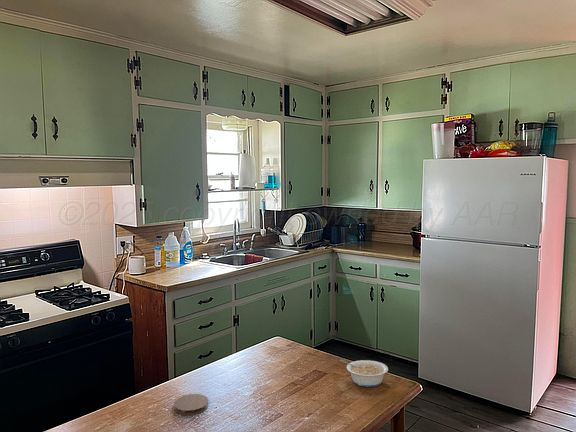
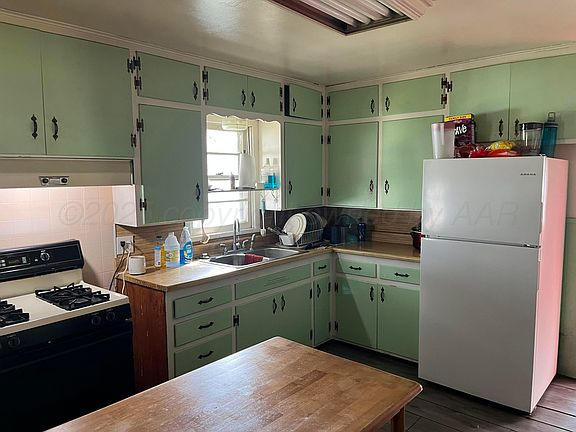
- legume (365, 373)
- coaster (191, 404)
